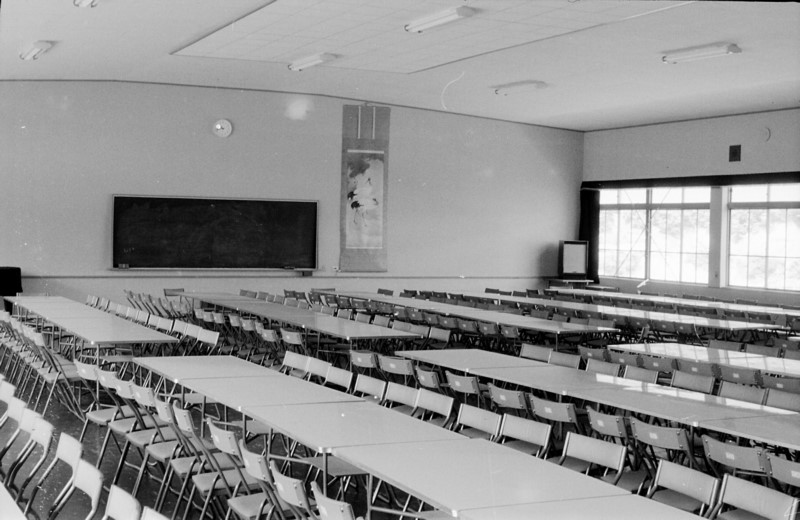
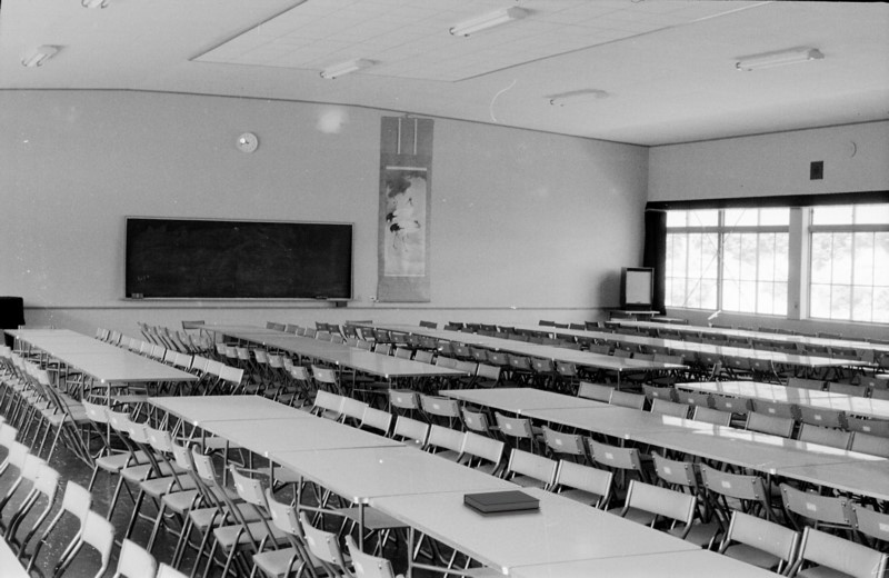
+ notebook (501, 500)
